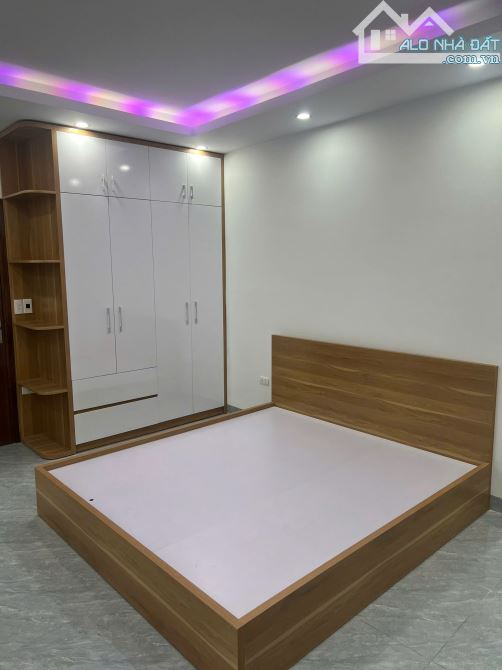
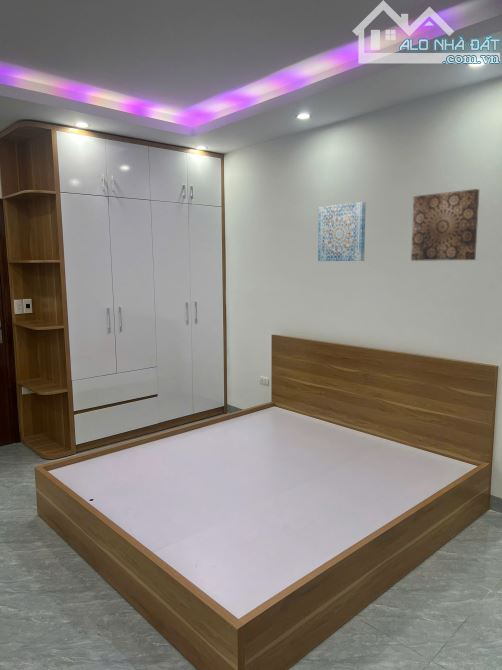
+ wall art (443, 227)
+ wall art (340, 233)
